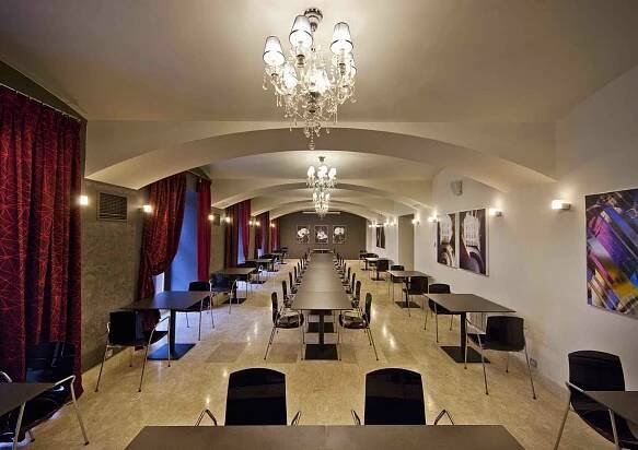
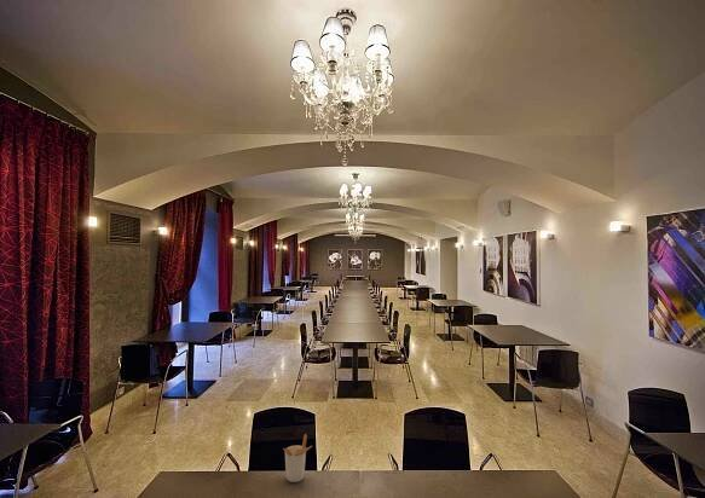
+ utensil holder (297, 459)
